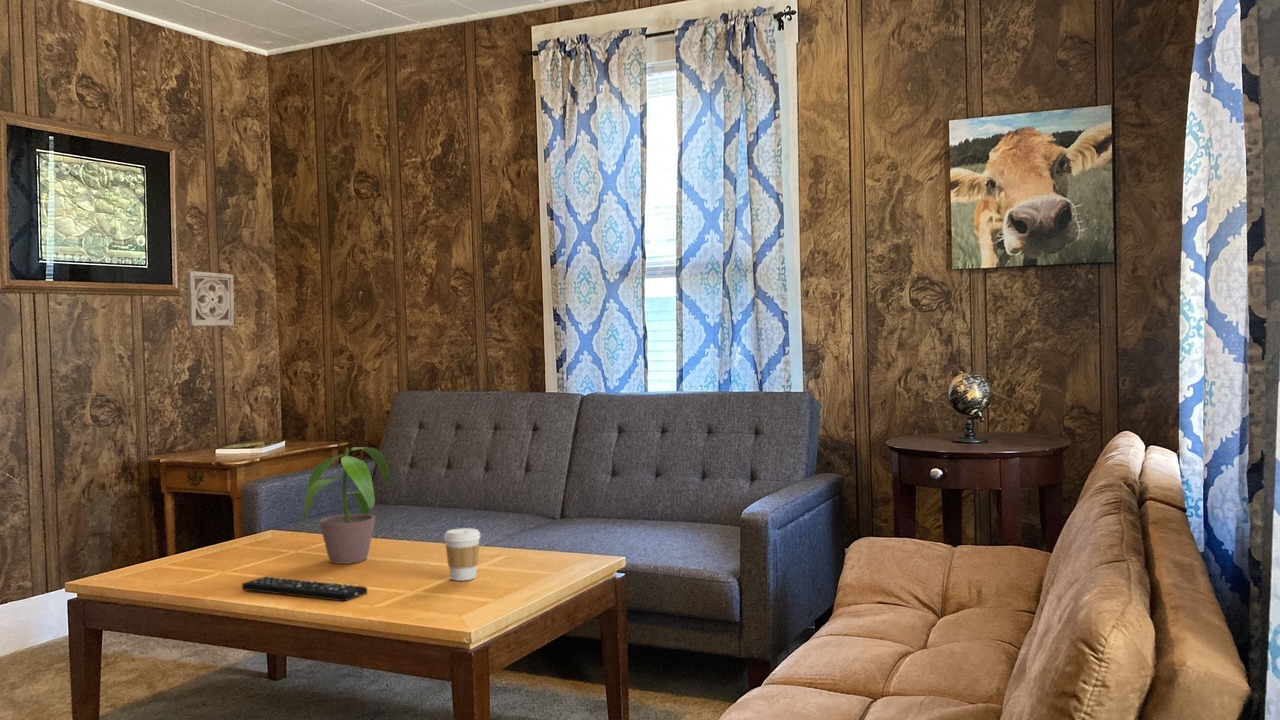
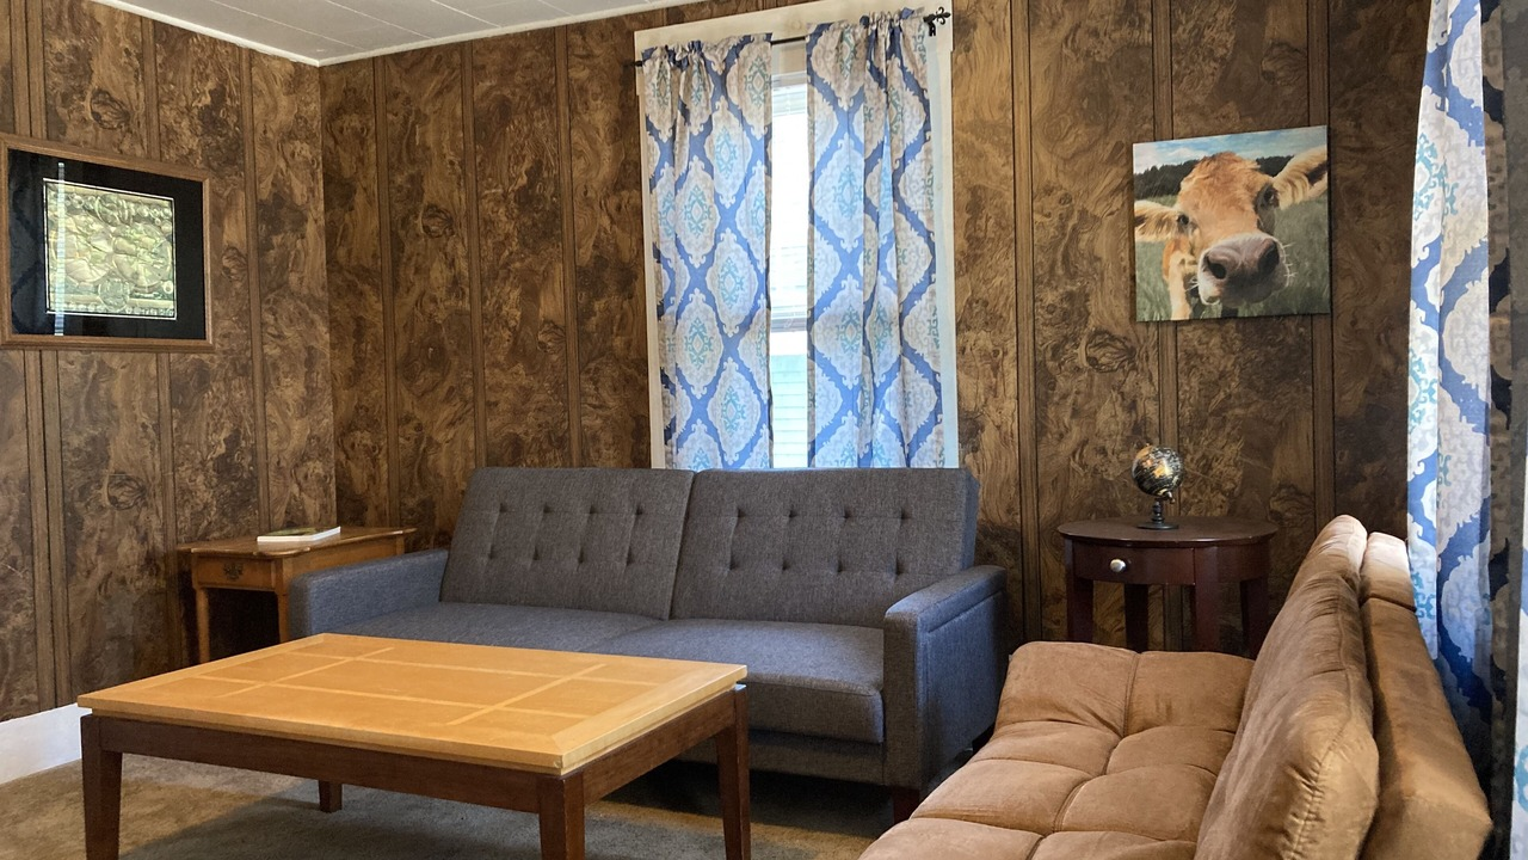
- wall ornament (210, 299)
- coffee cup (462, 553)
- potted plant (346, 503)
- remote control (304, 587)
